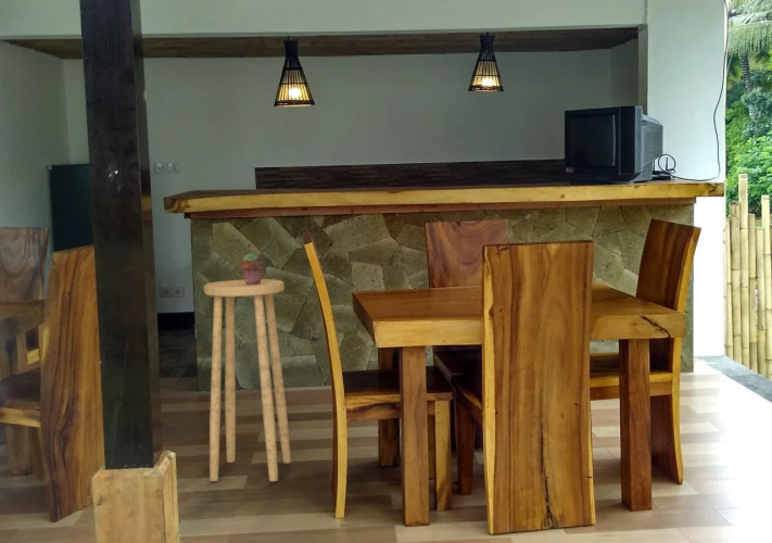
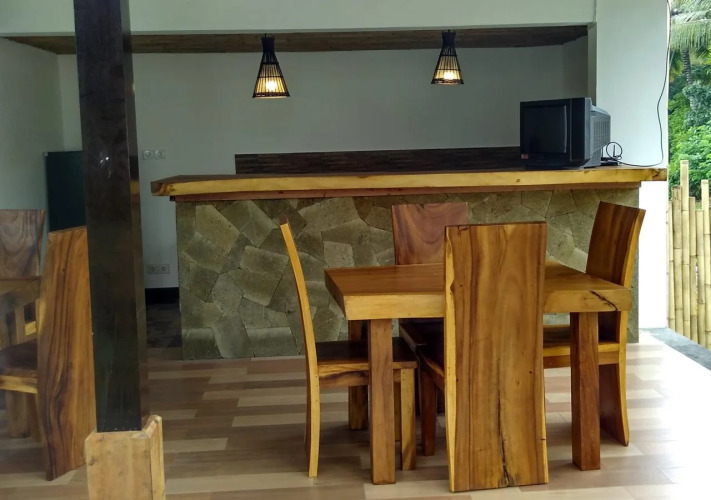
- potted succulent (252, 267)
- stool (260, 375)
